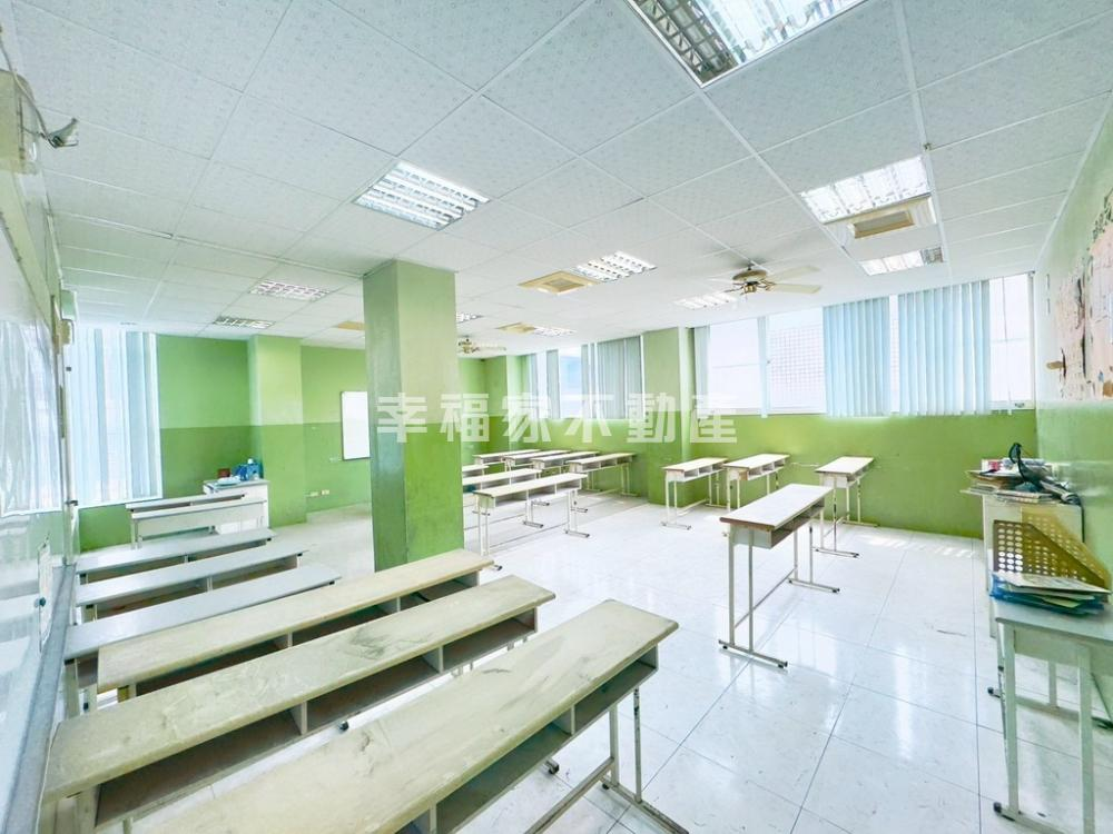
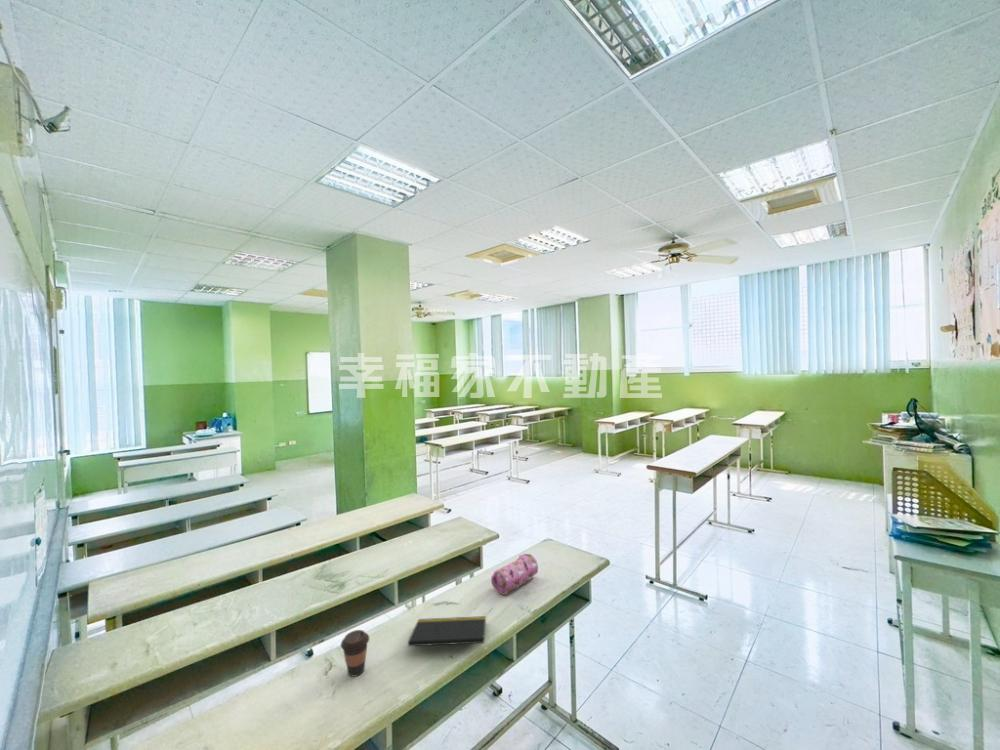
+ notepad (449, 630)
+ coffee cup (355, 653)
+ pencil case (515, 573)
